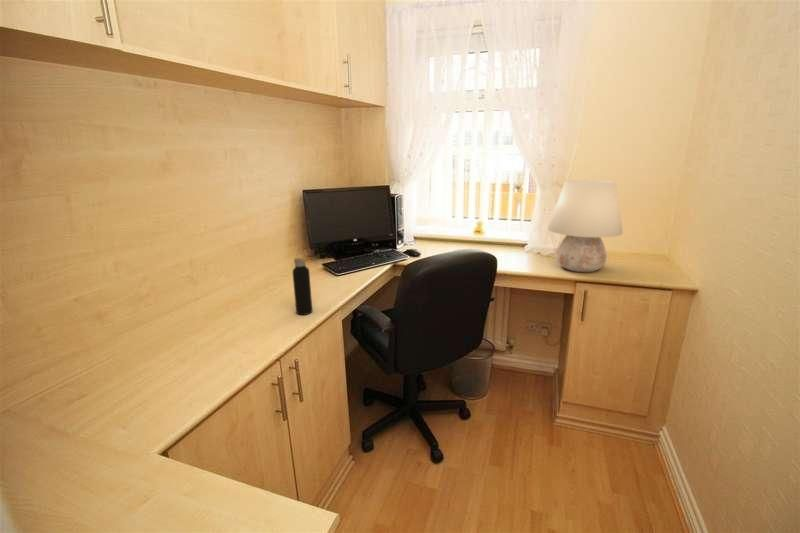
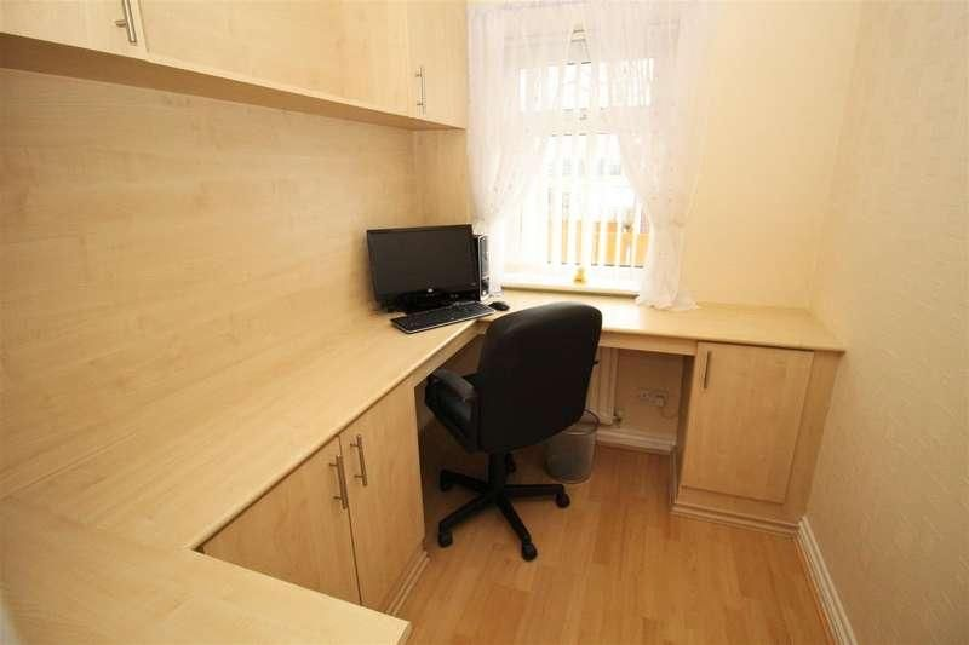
- table lamp (584, 225)
- water bottle (301, 283)
